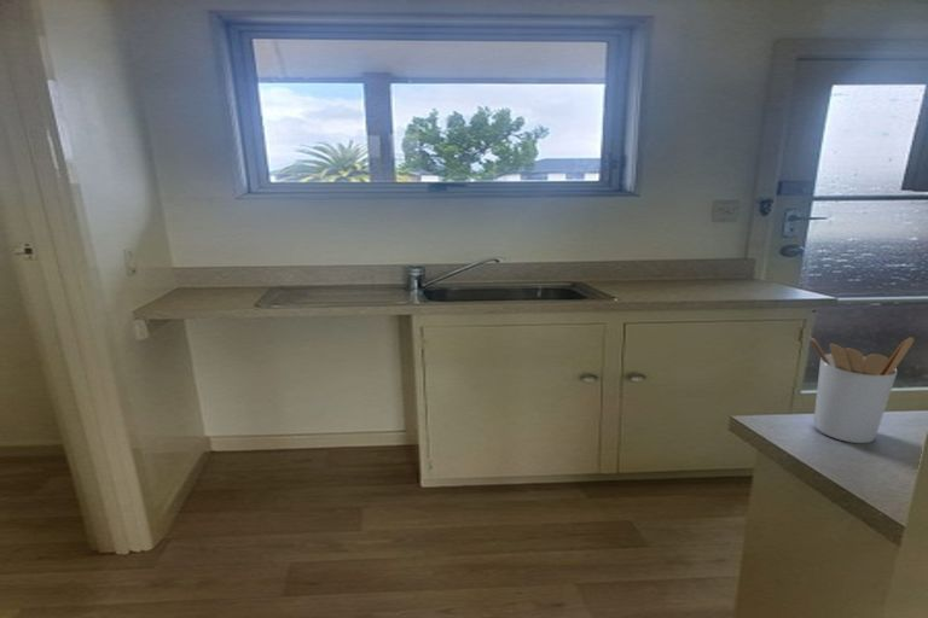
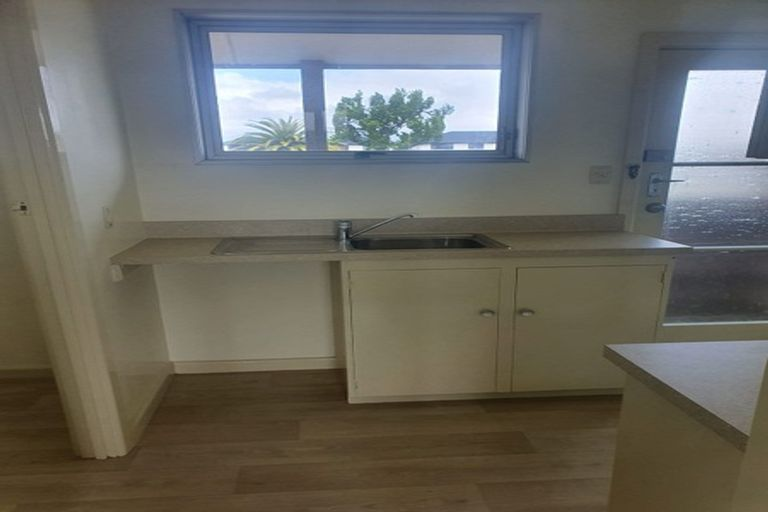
- utensil holder (852, 386)
